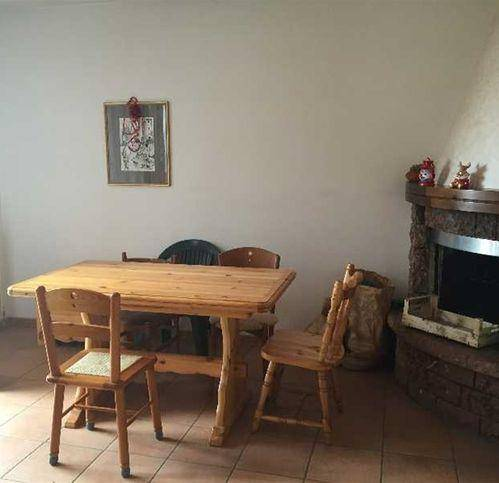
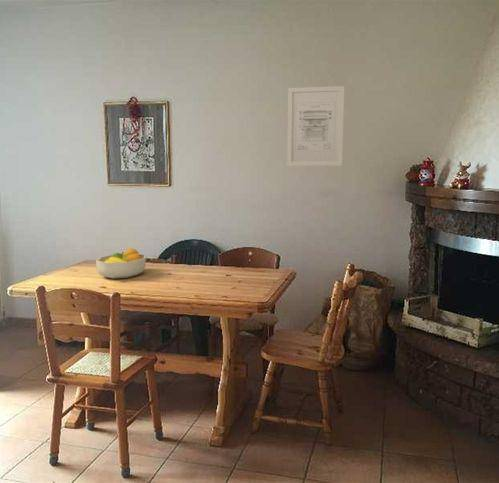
+ fruit bowl (122, 262)
+ wall art (315, 126)
